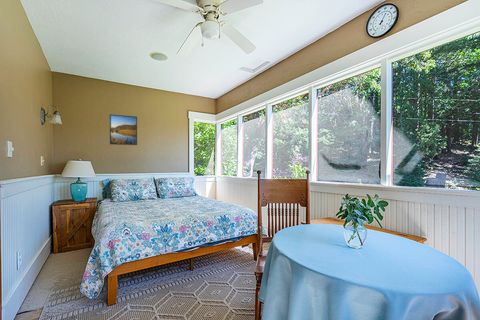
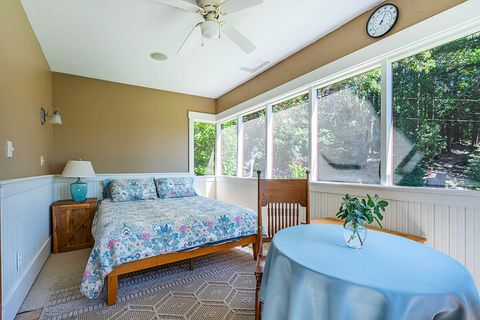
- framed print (123, 130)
